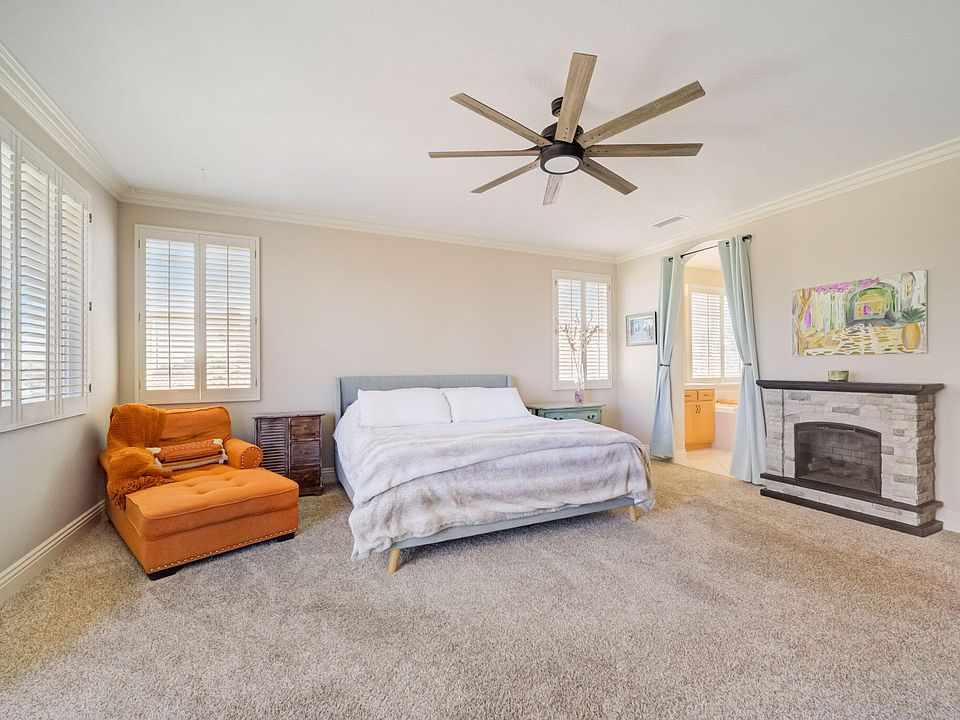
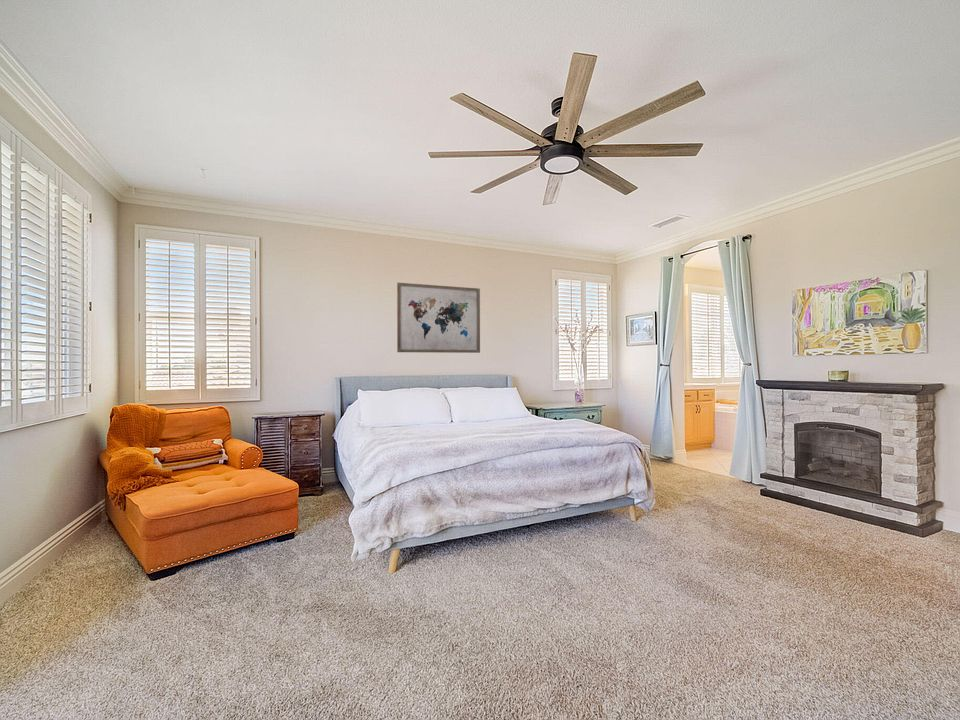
+ wall art (440, 319)
